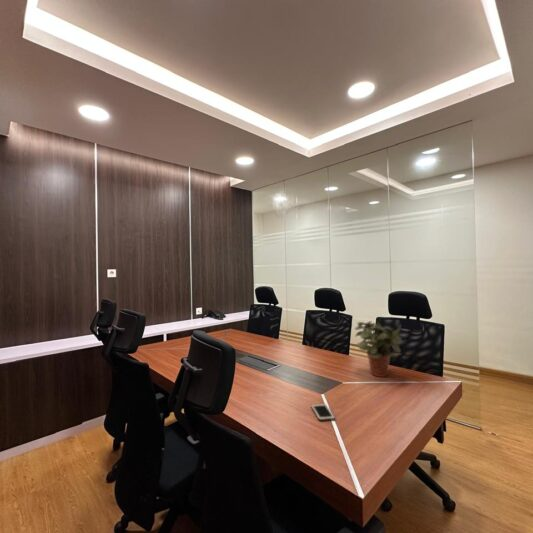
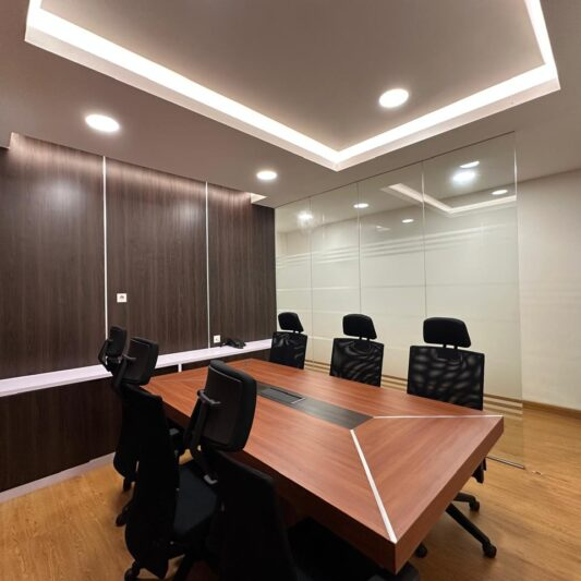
- potted plant (378, 347)
- cell phone (322, 411)
